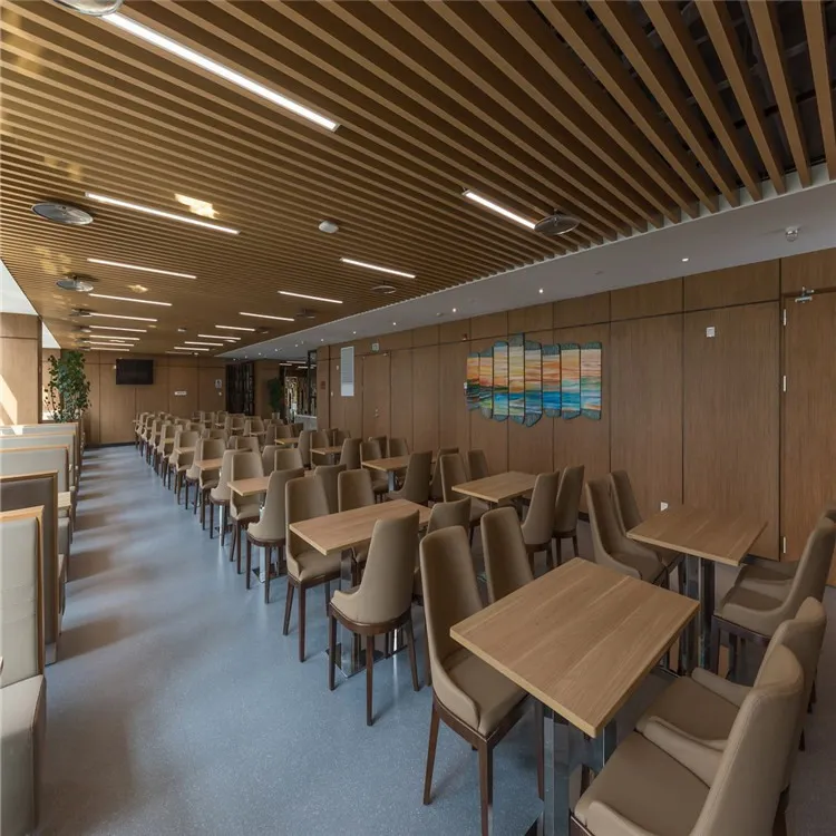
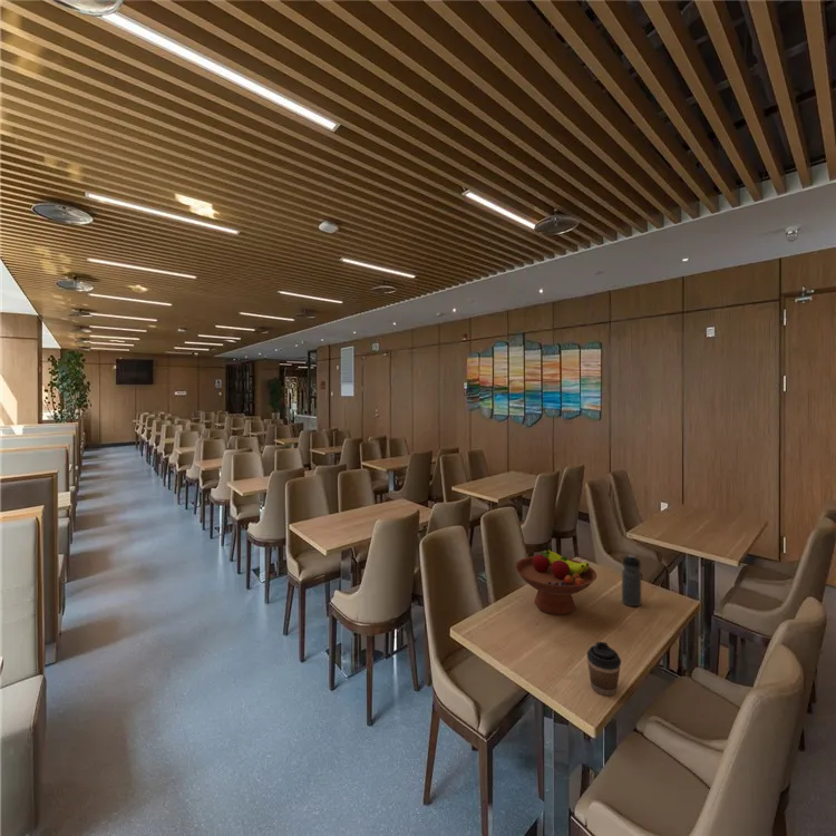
+ water bottle (631, 579)
+ coffee cup (603, 667)
+ fruit bowl (554, 581)
